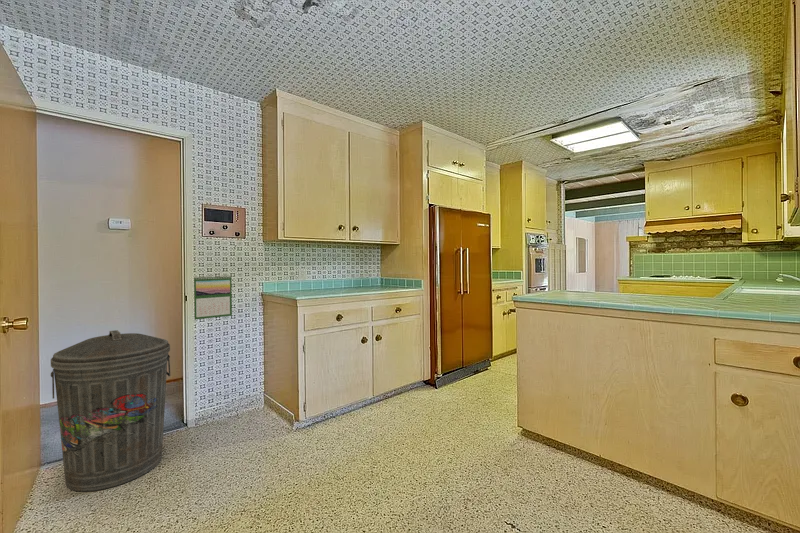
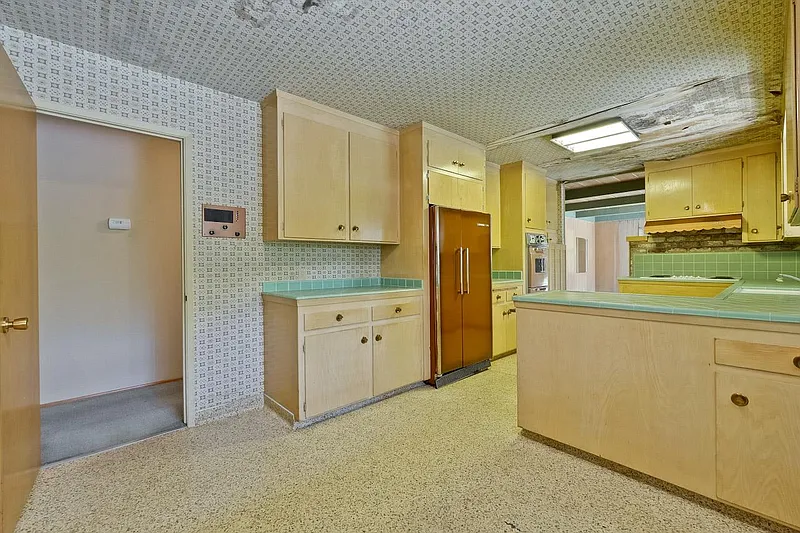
- calendar (213, 296)
- trash can (115, 399)
